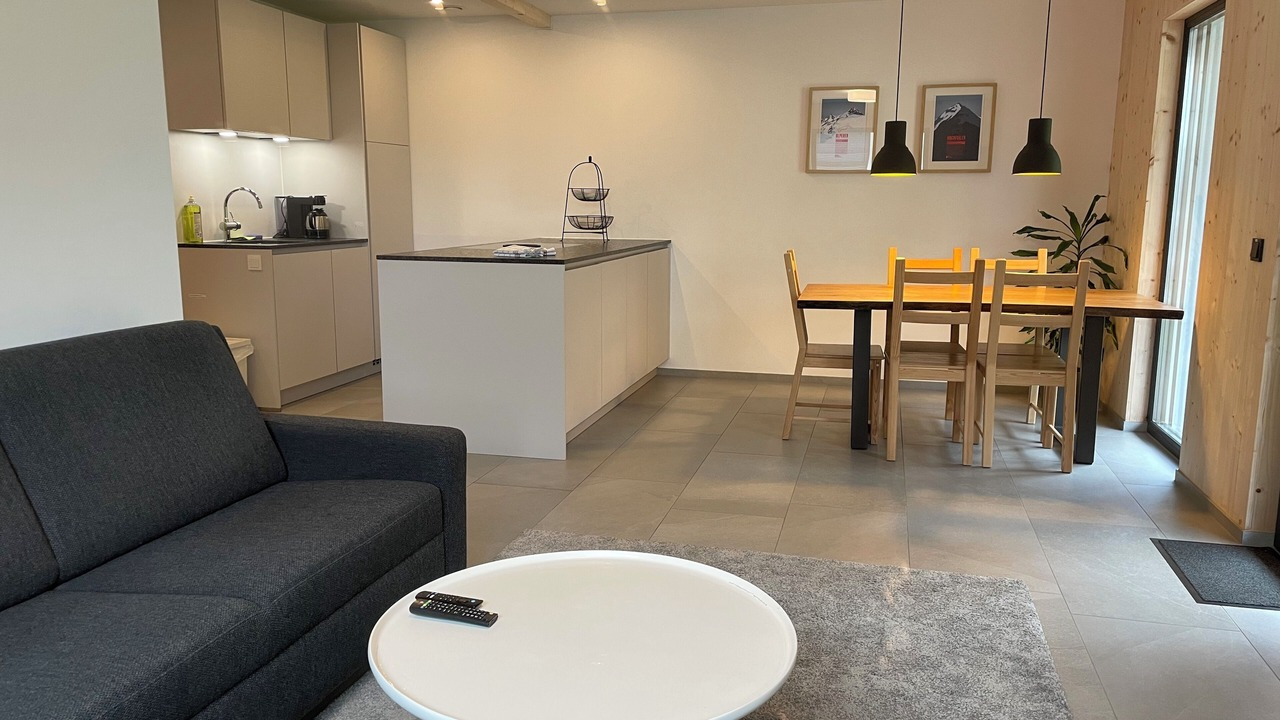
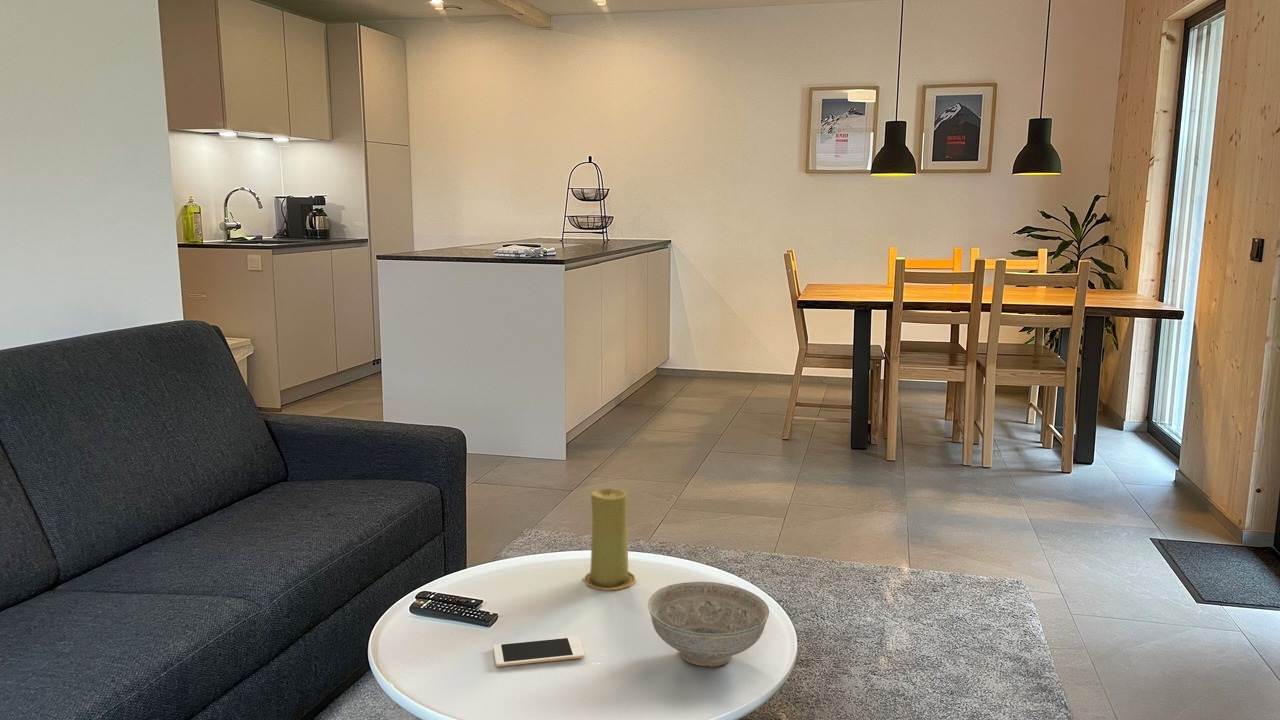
+ cell phone (538, 651)
+ candle (609, 536)
+ decorative bowl (708, 629)
